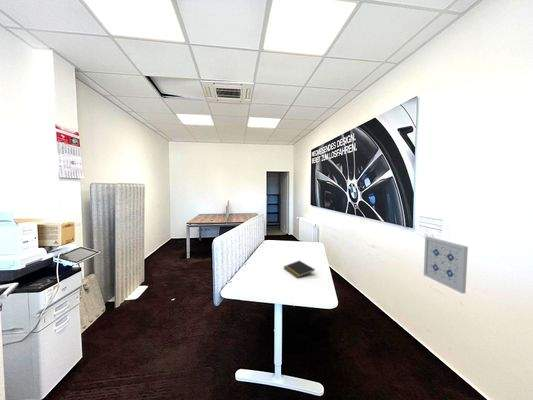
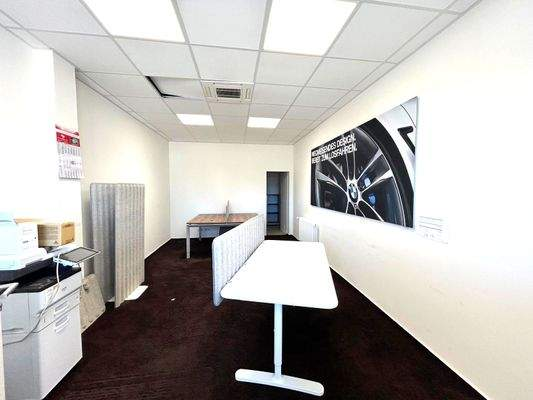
- wall art (443, 262)
- notepad (298, 268)
